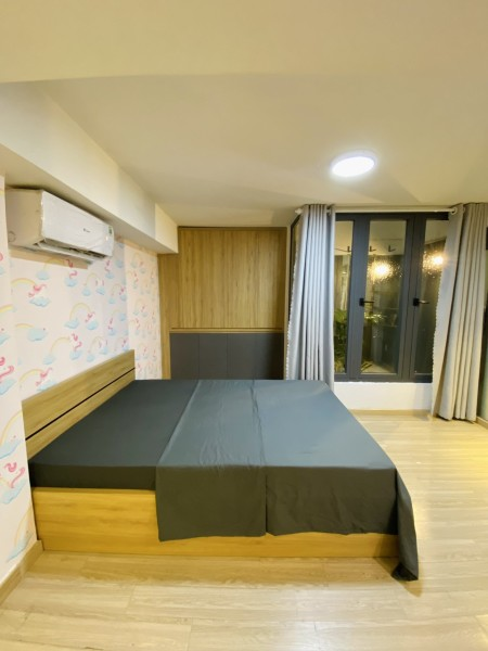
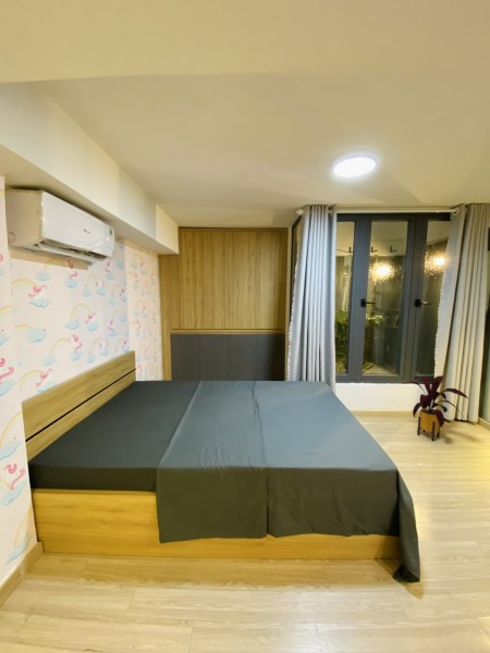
+ house plant (427, 406)
